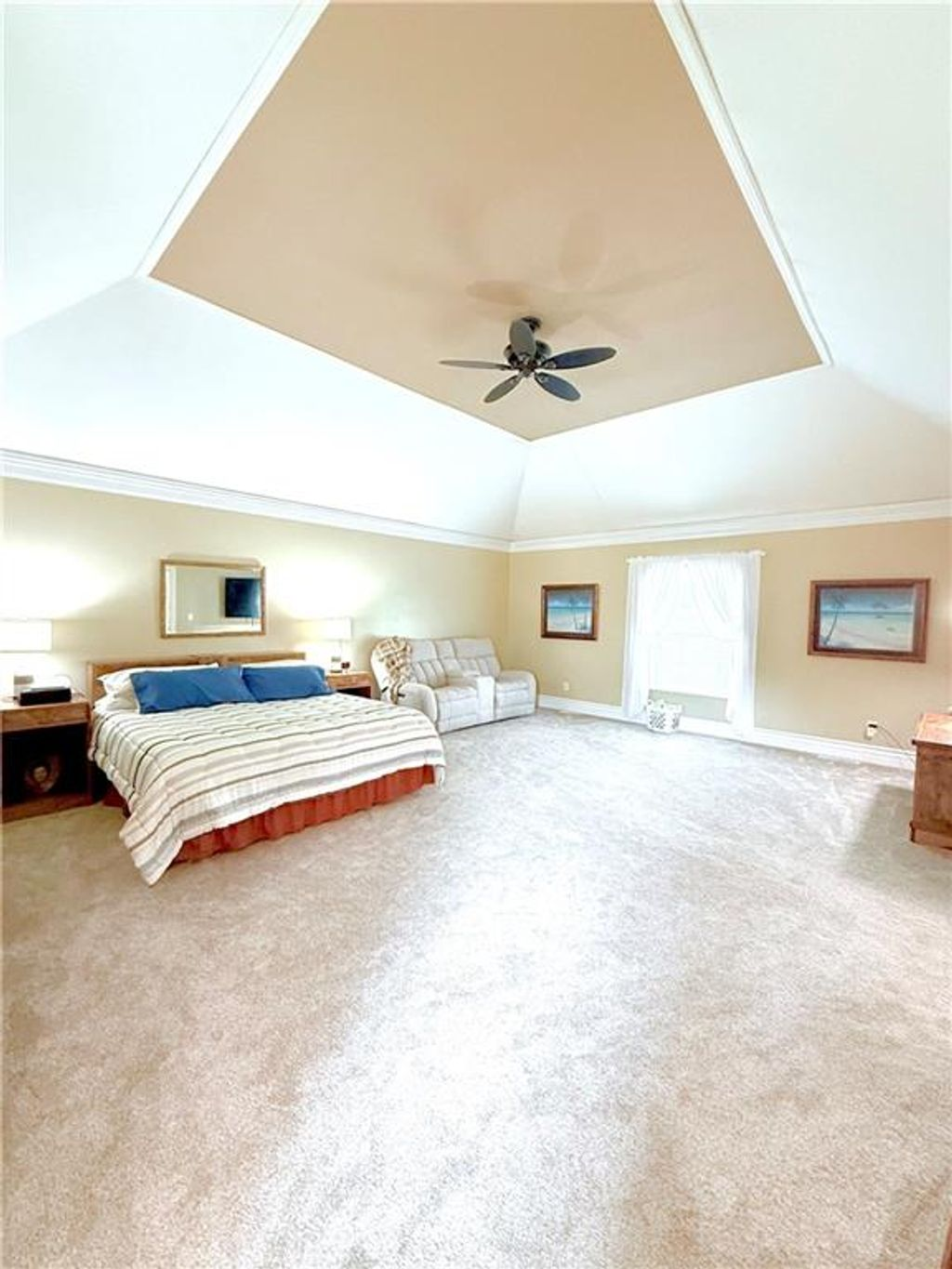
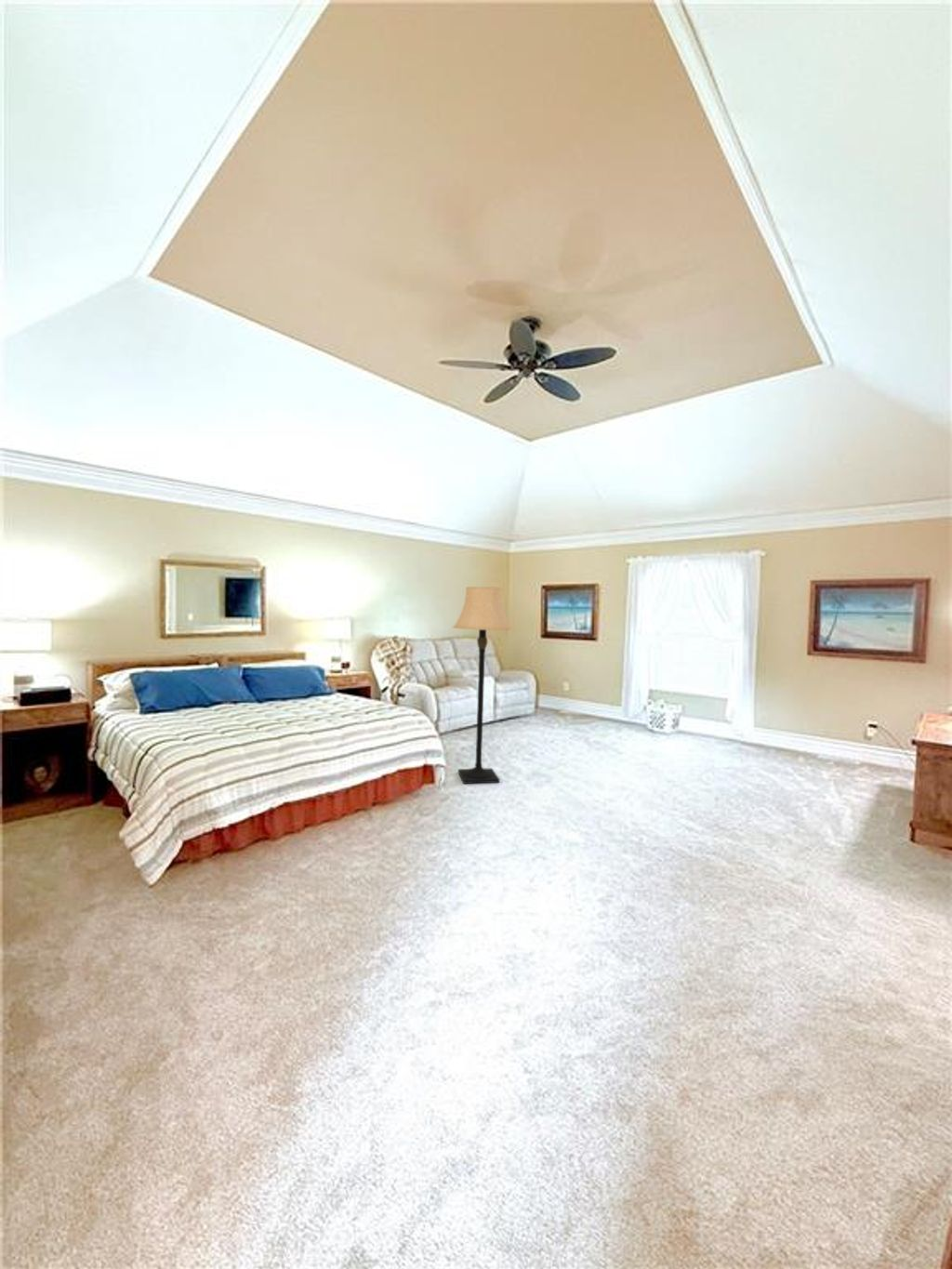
+ lamp (481, 682)
